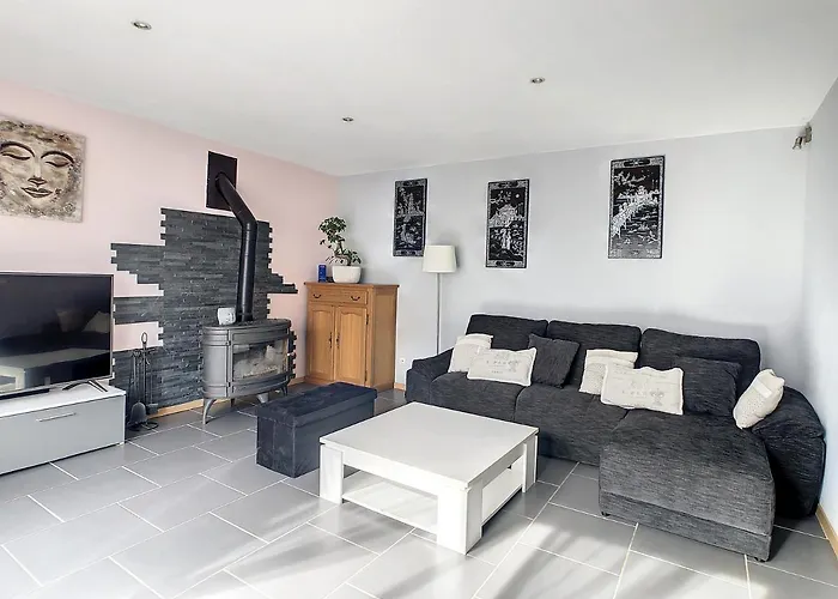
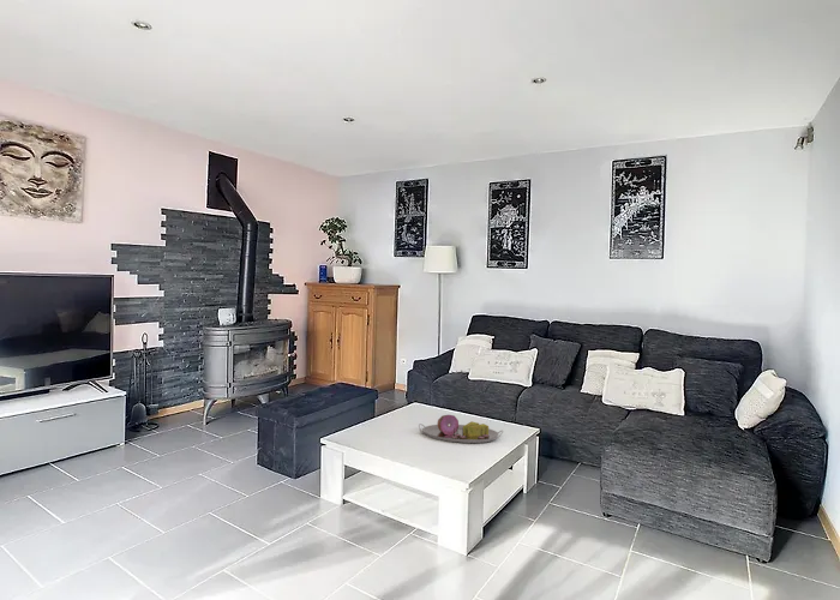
+ serving tray (460, 425)
